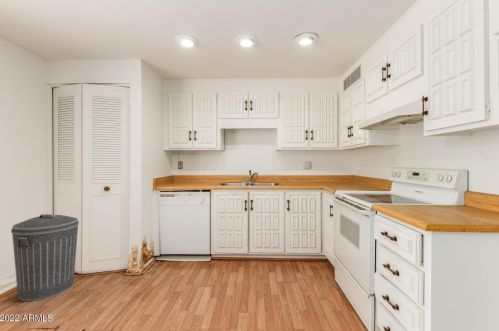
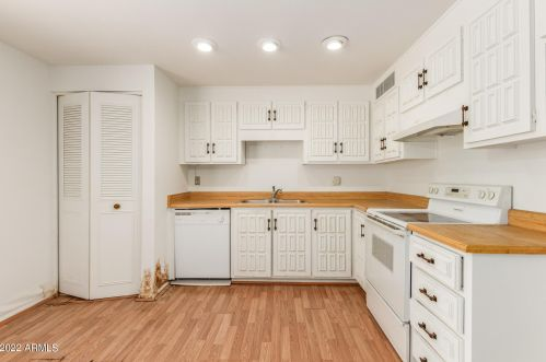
- trash can (47, 251)
